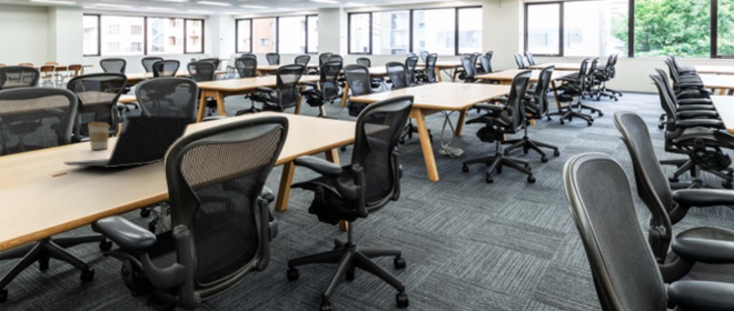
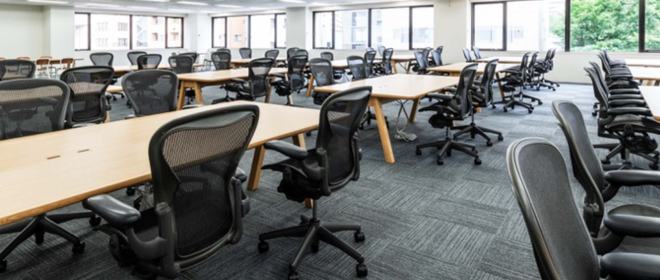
- coffee cup (99, 134)
- laptop computer (129, 140)
